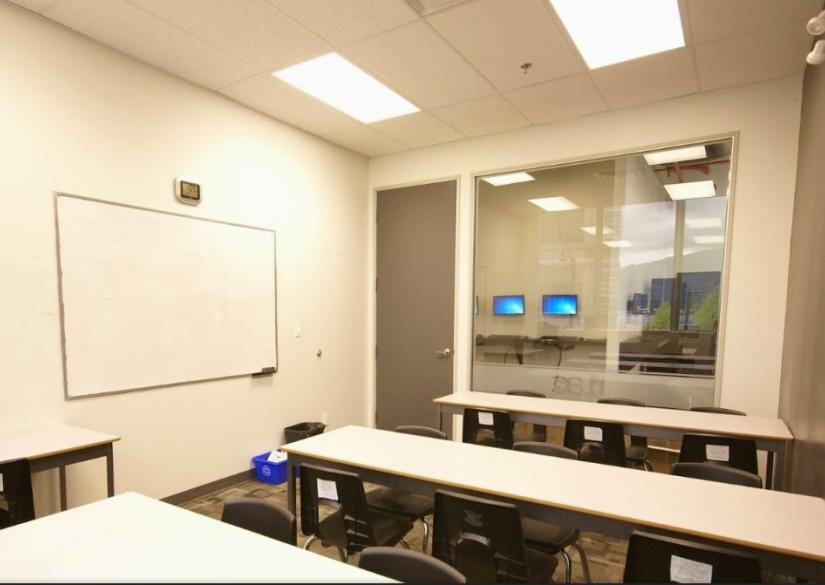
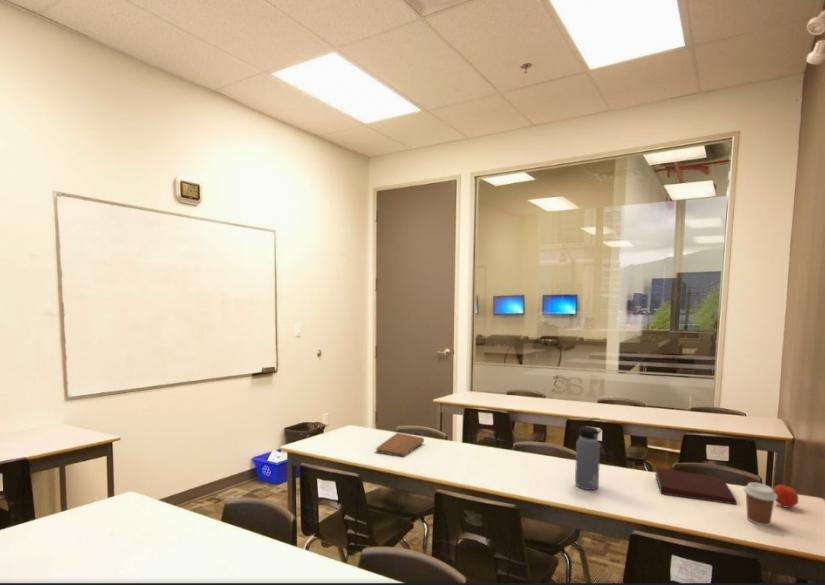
+ water bottle (588, 452)
+ notebook (400, 445)
+ apple (785, 495)
+ coffee cup (759, 503)
+ notebook (692, 486)
